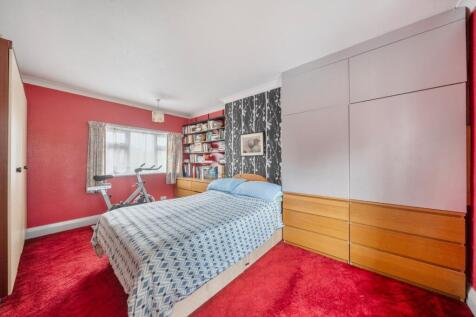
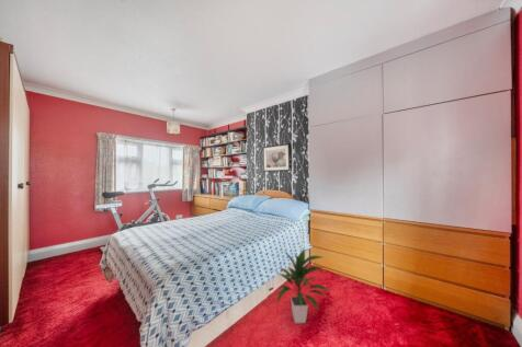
+ indoor plant (299, 284)
